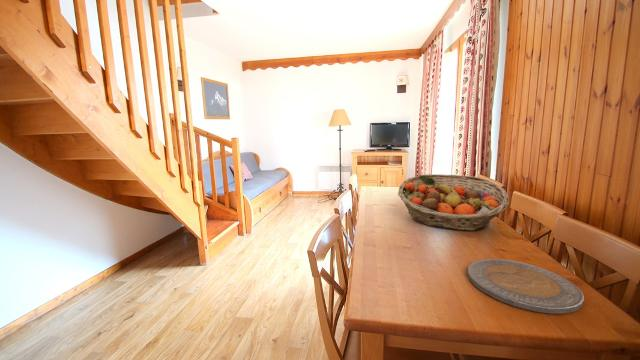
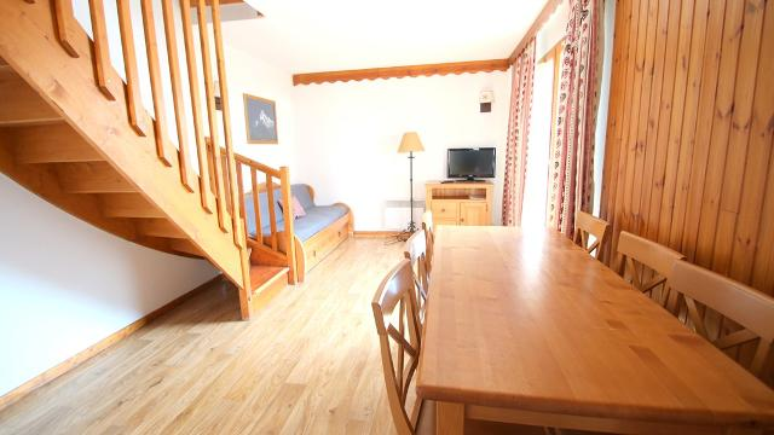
- fruit basket (448, 199)
- plate (519, 281)
